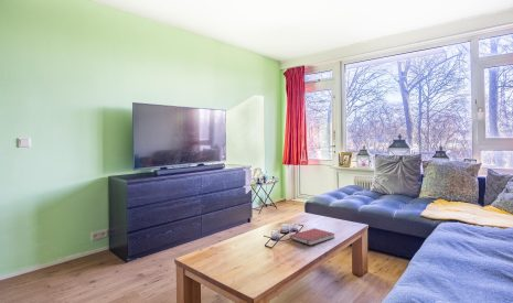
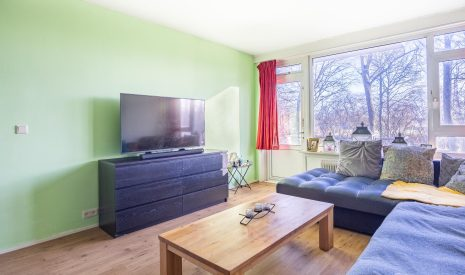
- book (312, 236)
